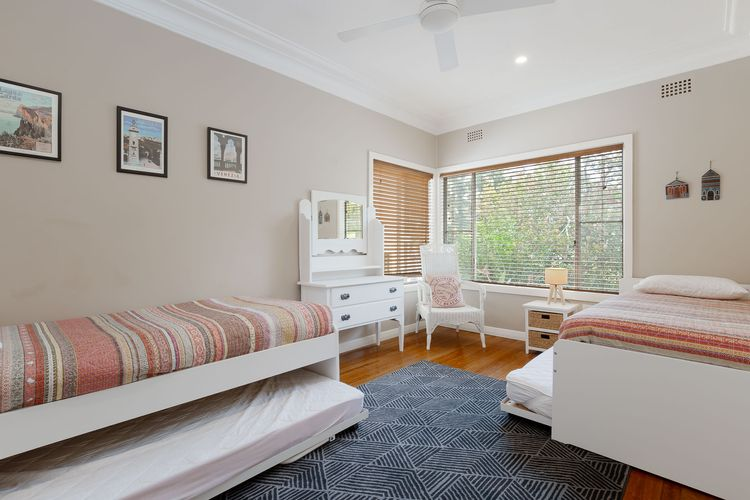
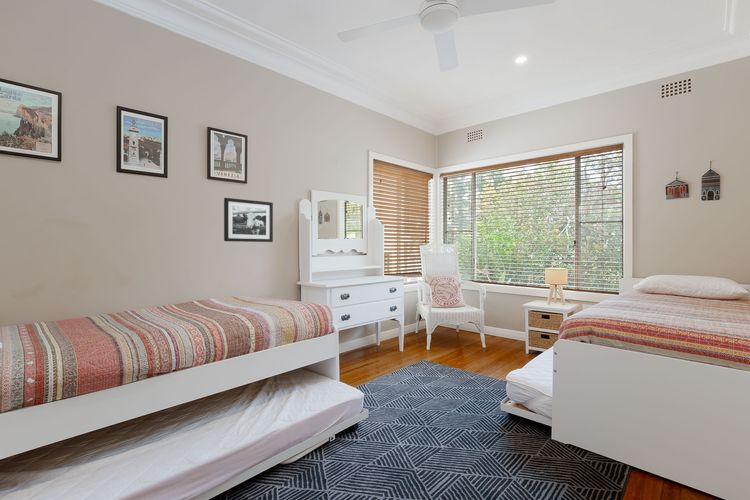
+ picture frame (249, 221)
